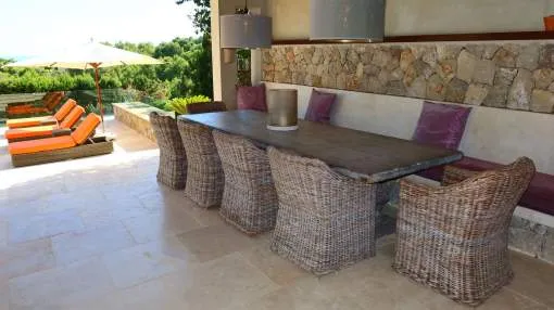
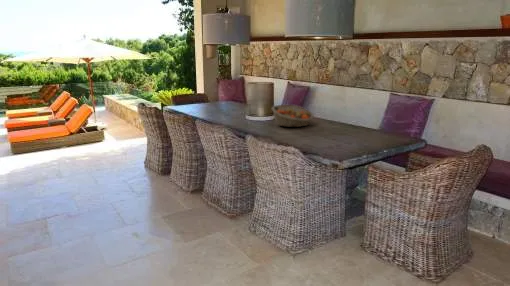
+ fruit basket (292, 115)
